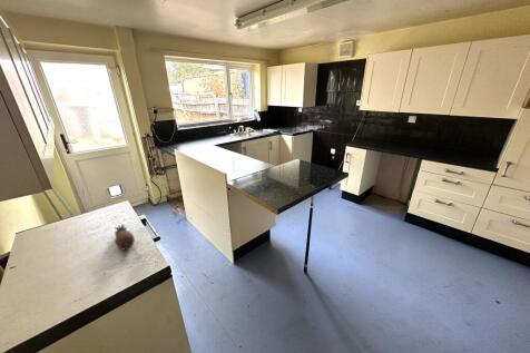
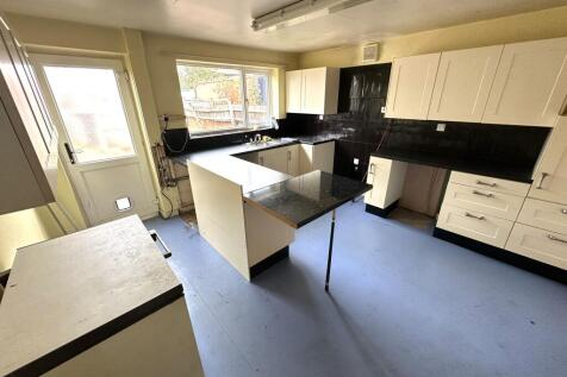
- fruit (122, 235)
